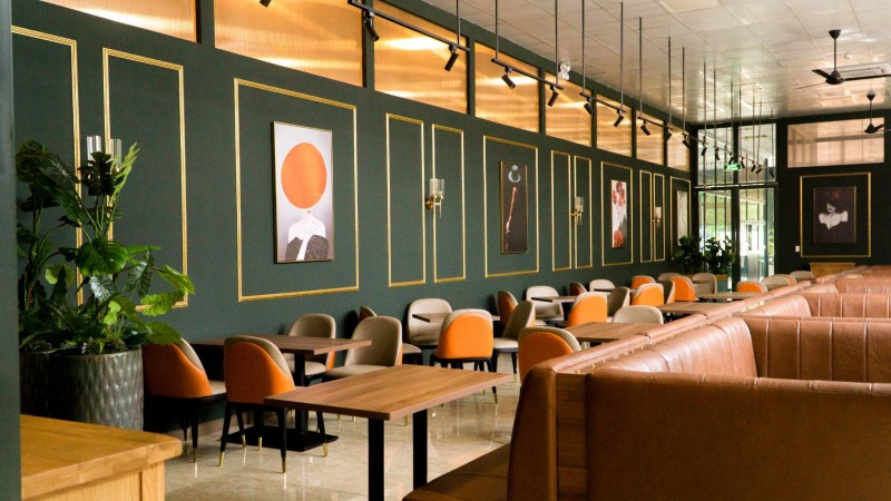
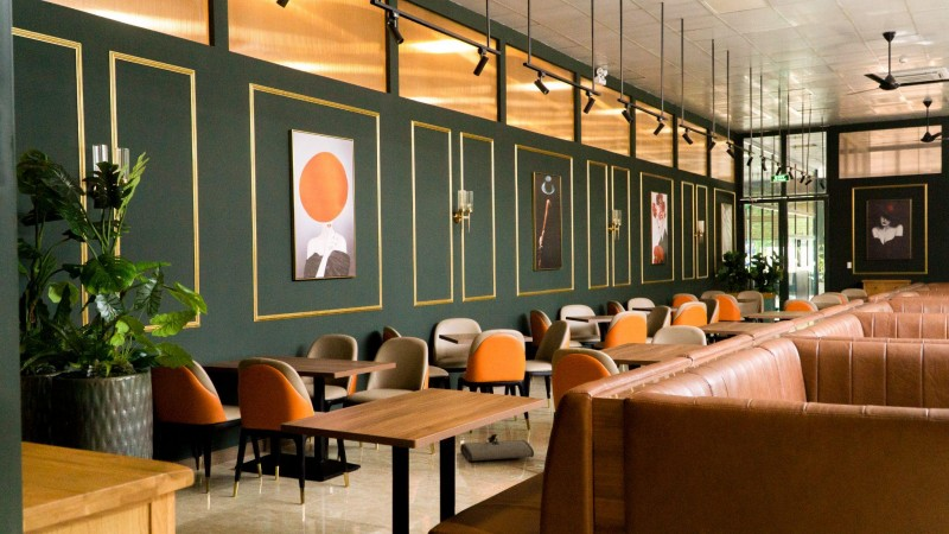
+ tool roll (496, 445)
